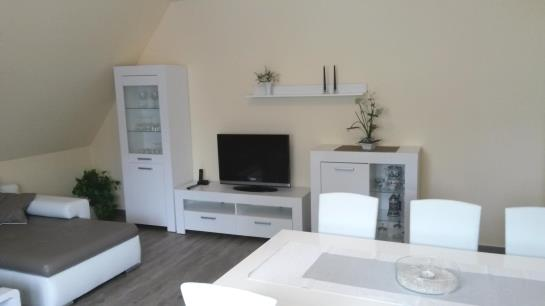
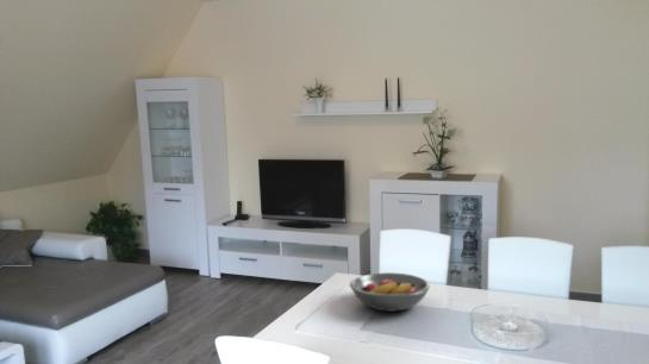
+ fruit bowl (389, 291)
